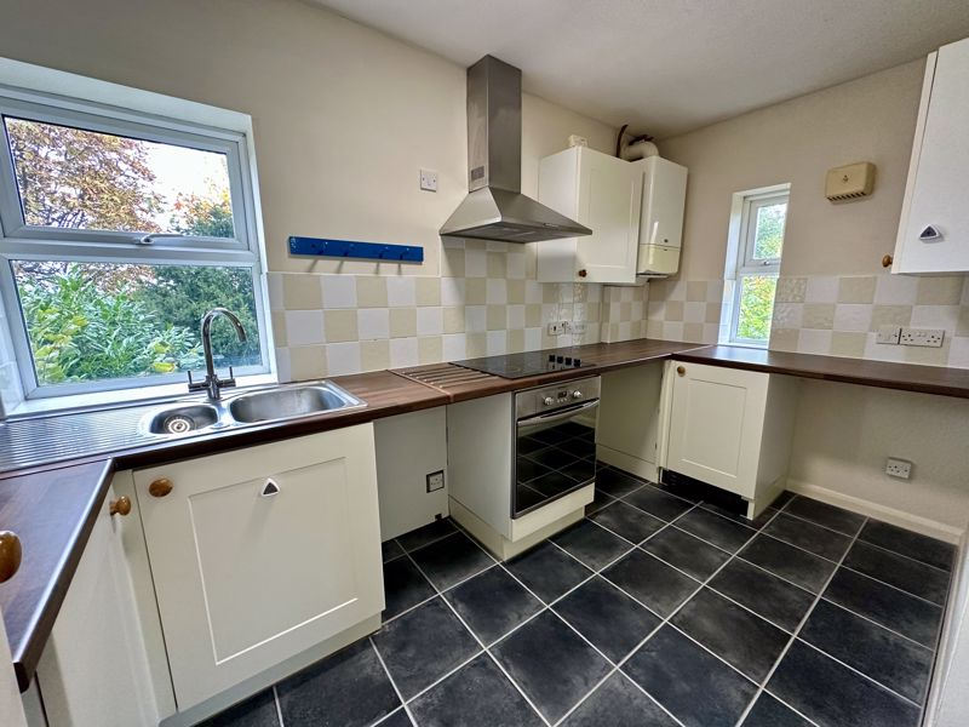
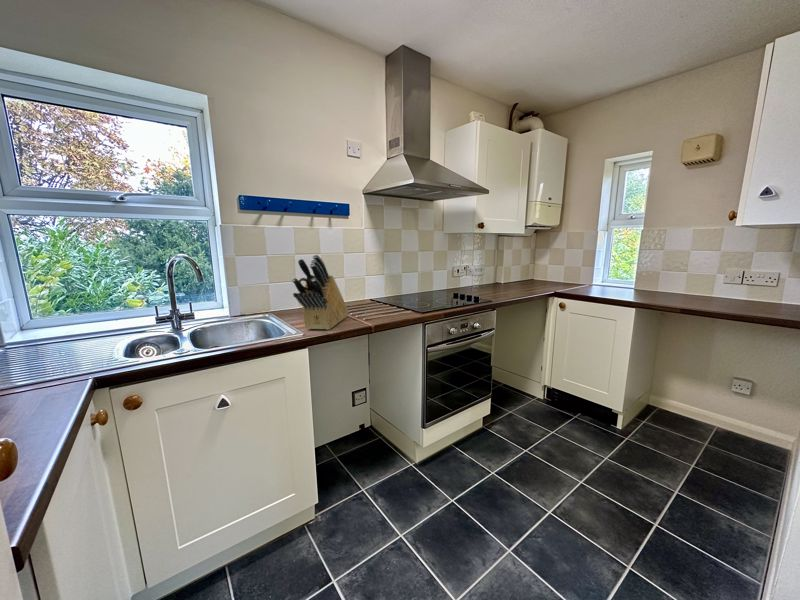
+ knife block (322, 290)
